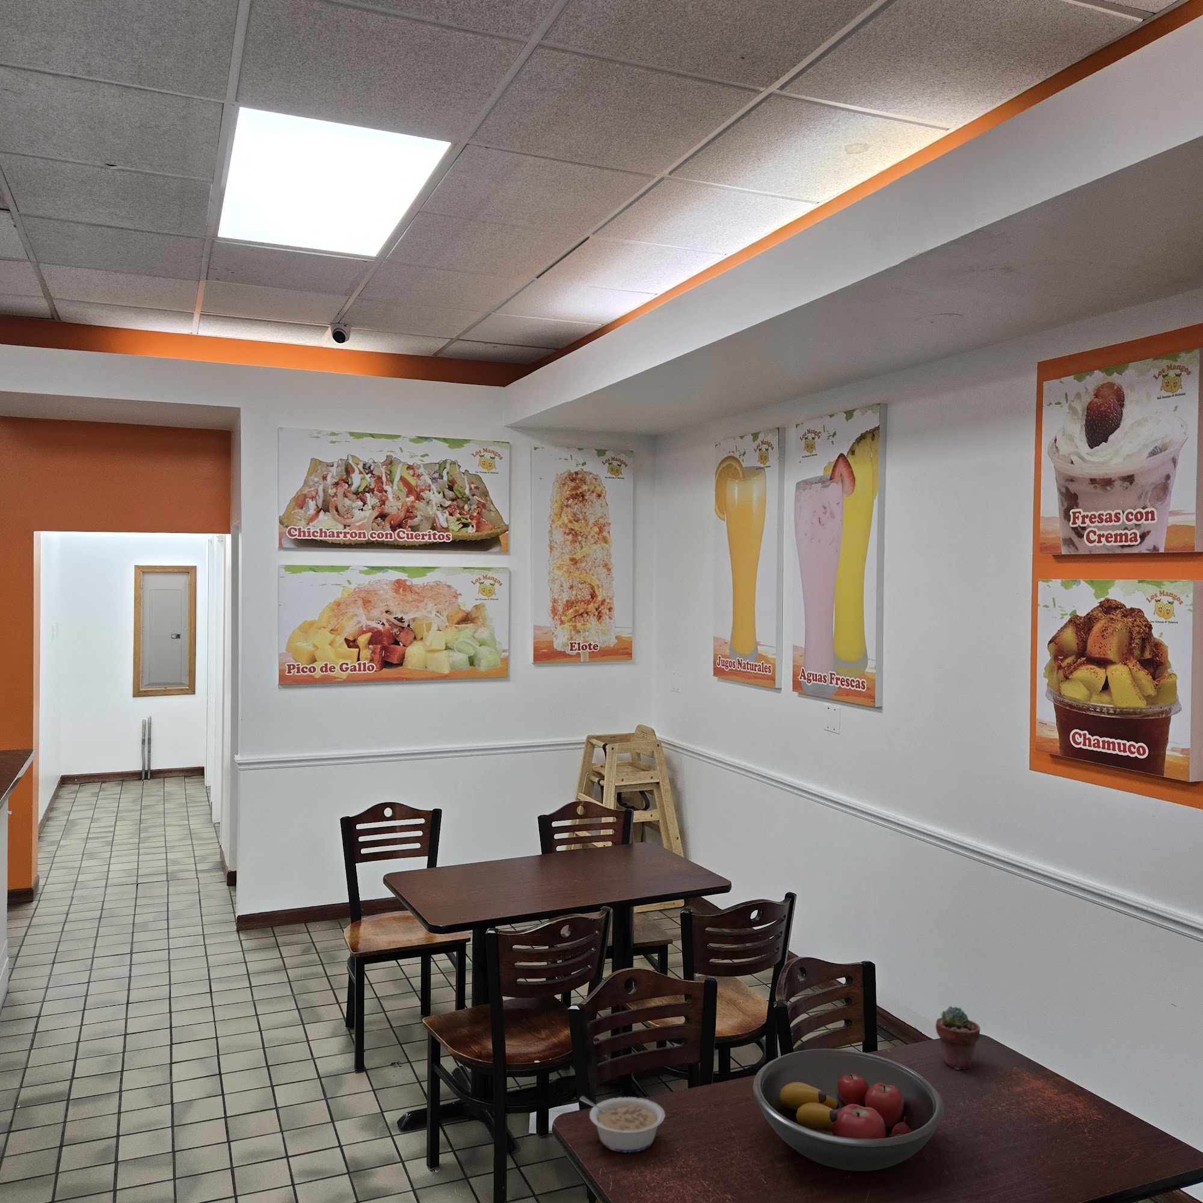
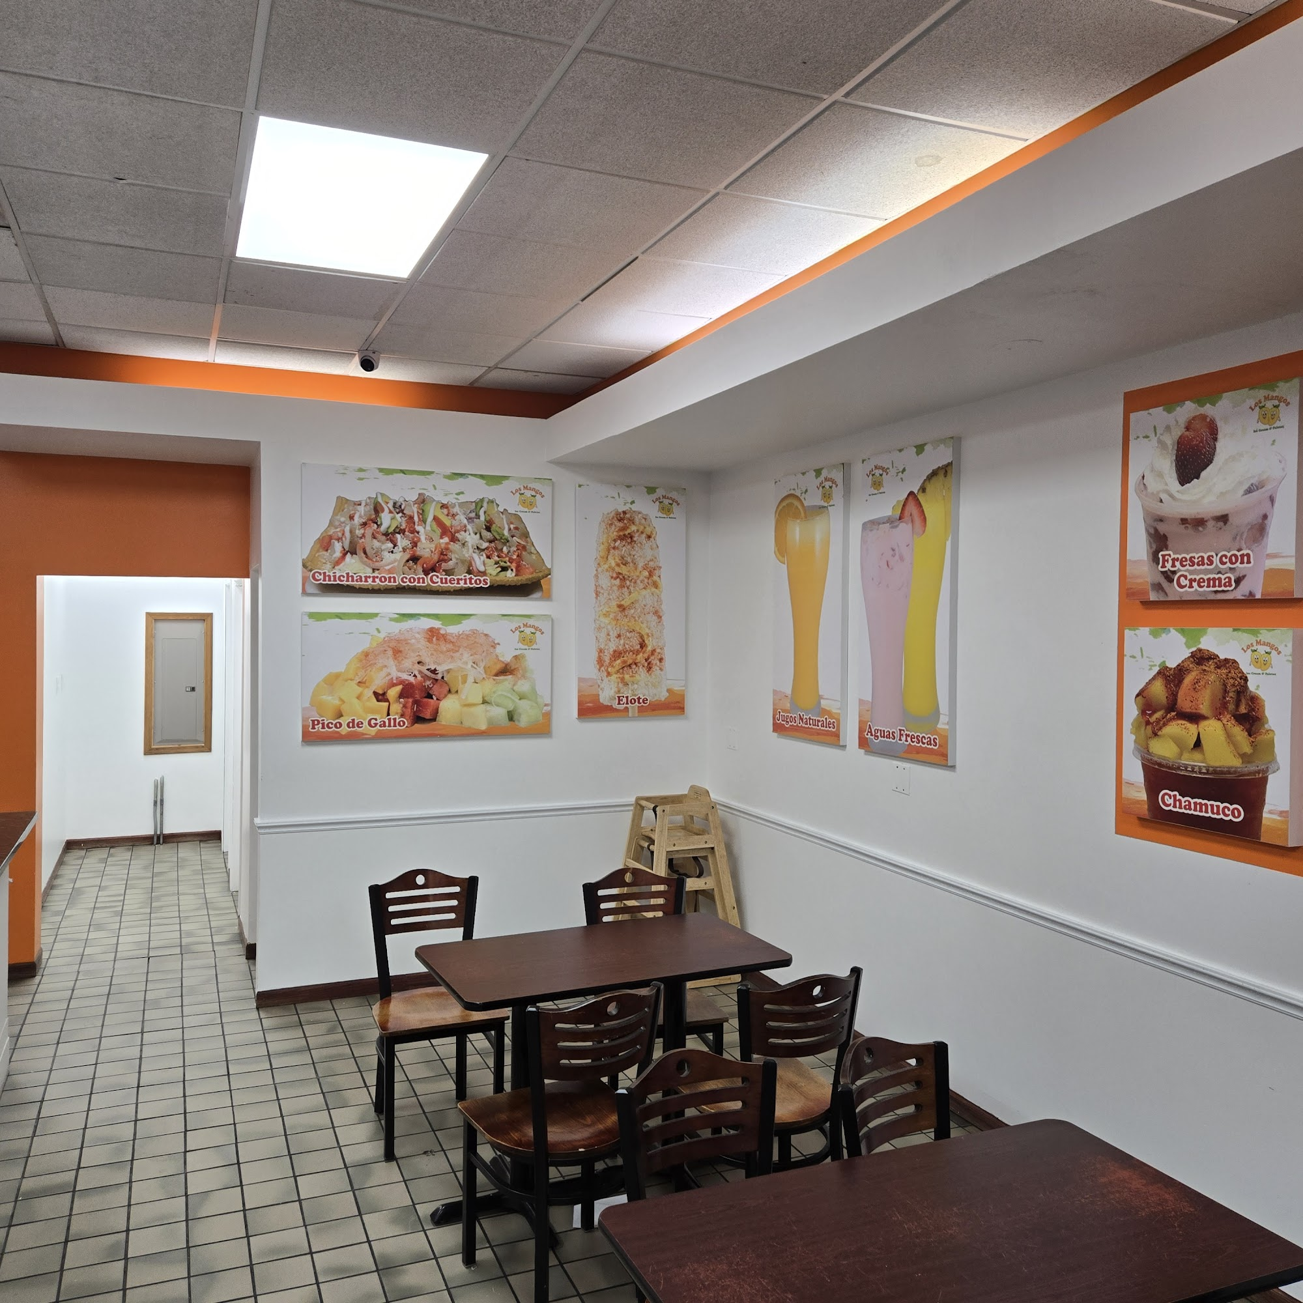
- legume (624, 1124)
- fruit bowl (846, 1110)
- potted succulent (957, 1036)
